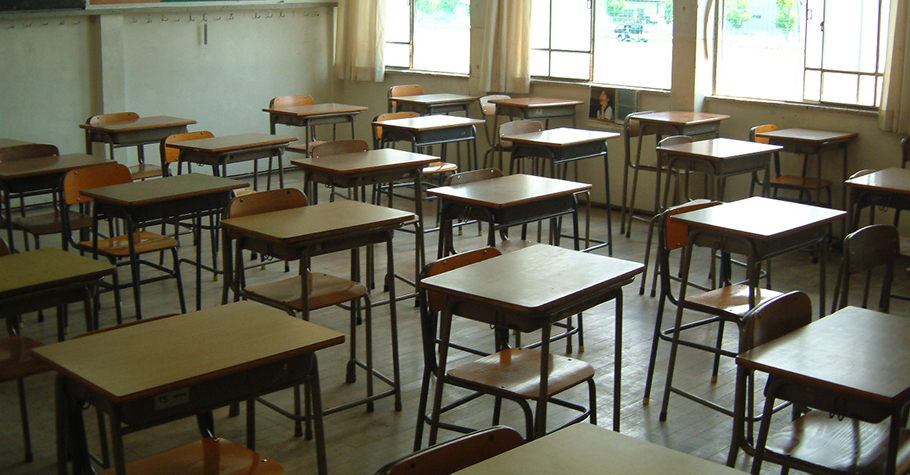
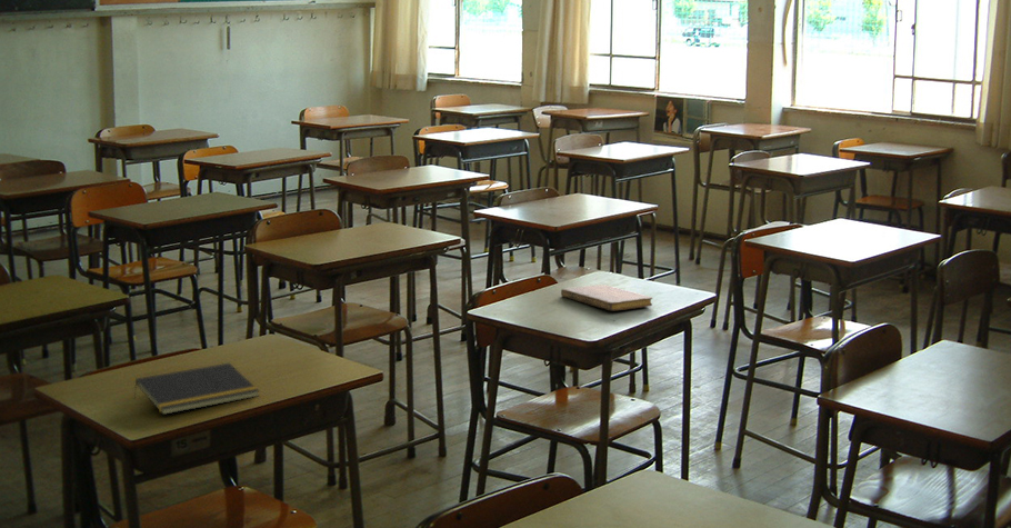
+ notebook (605, 297)
+ notepad (198, 387)
